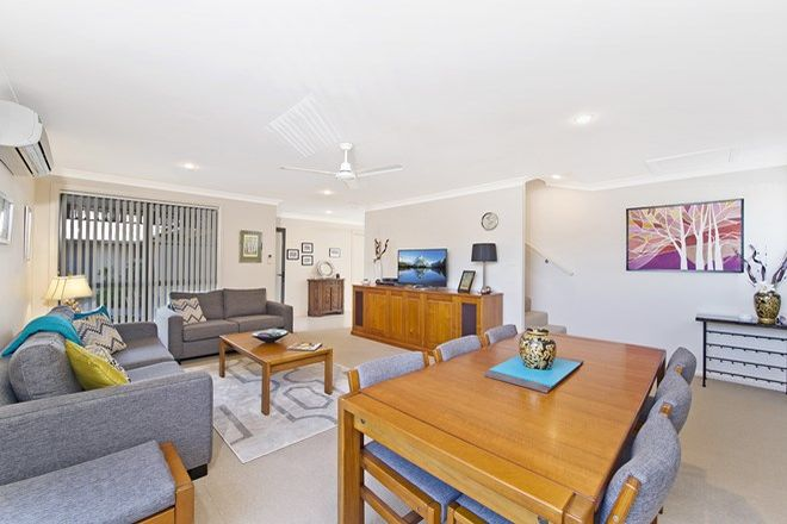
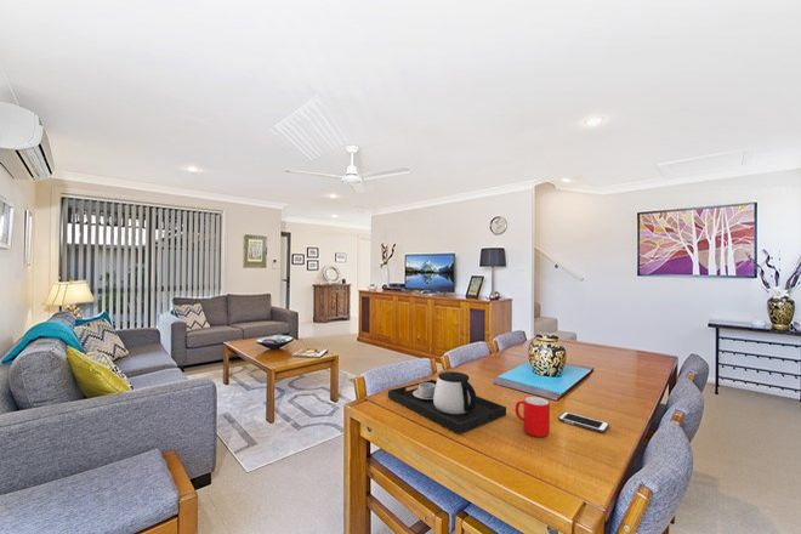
+ cell phone (583, 421)
+ cup (530, 414)
+ teapot (443, 387)
